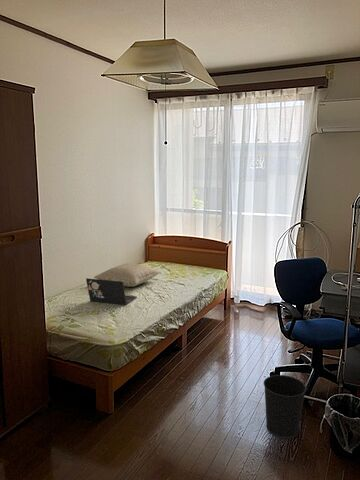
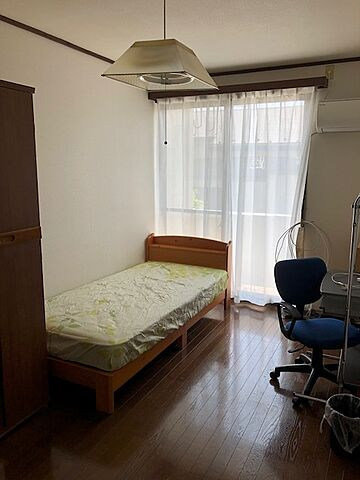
- pillow (128, 274)
- laptop (112, 288)
- wastebasket (283, 407)
